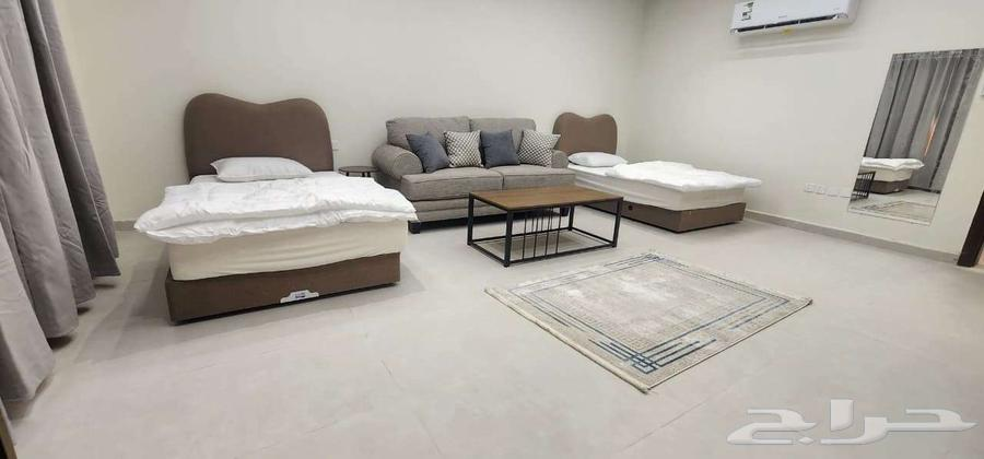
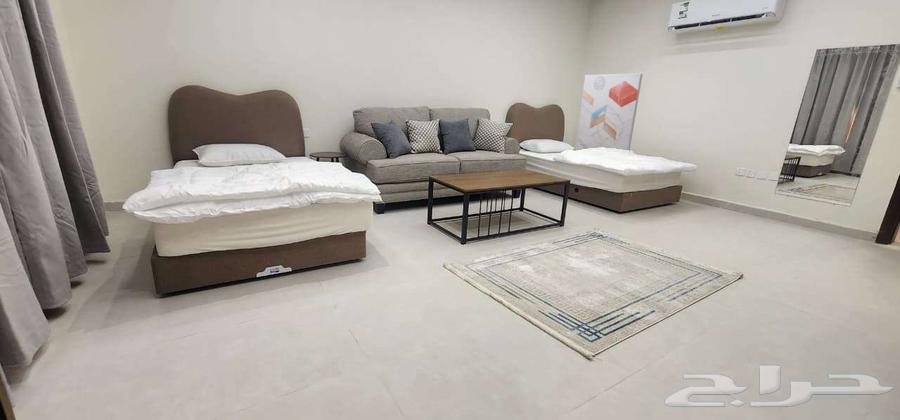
+ wall art (605, 118)
